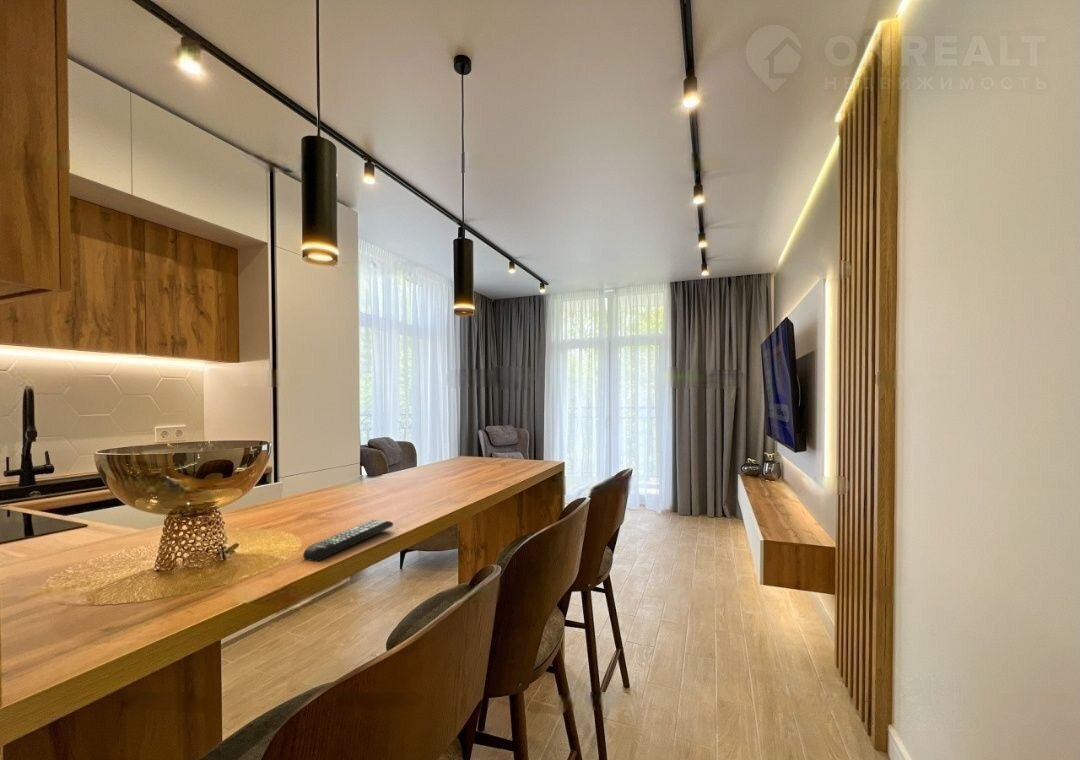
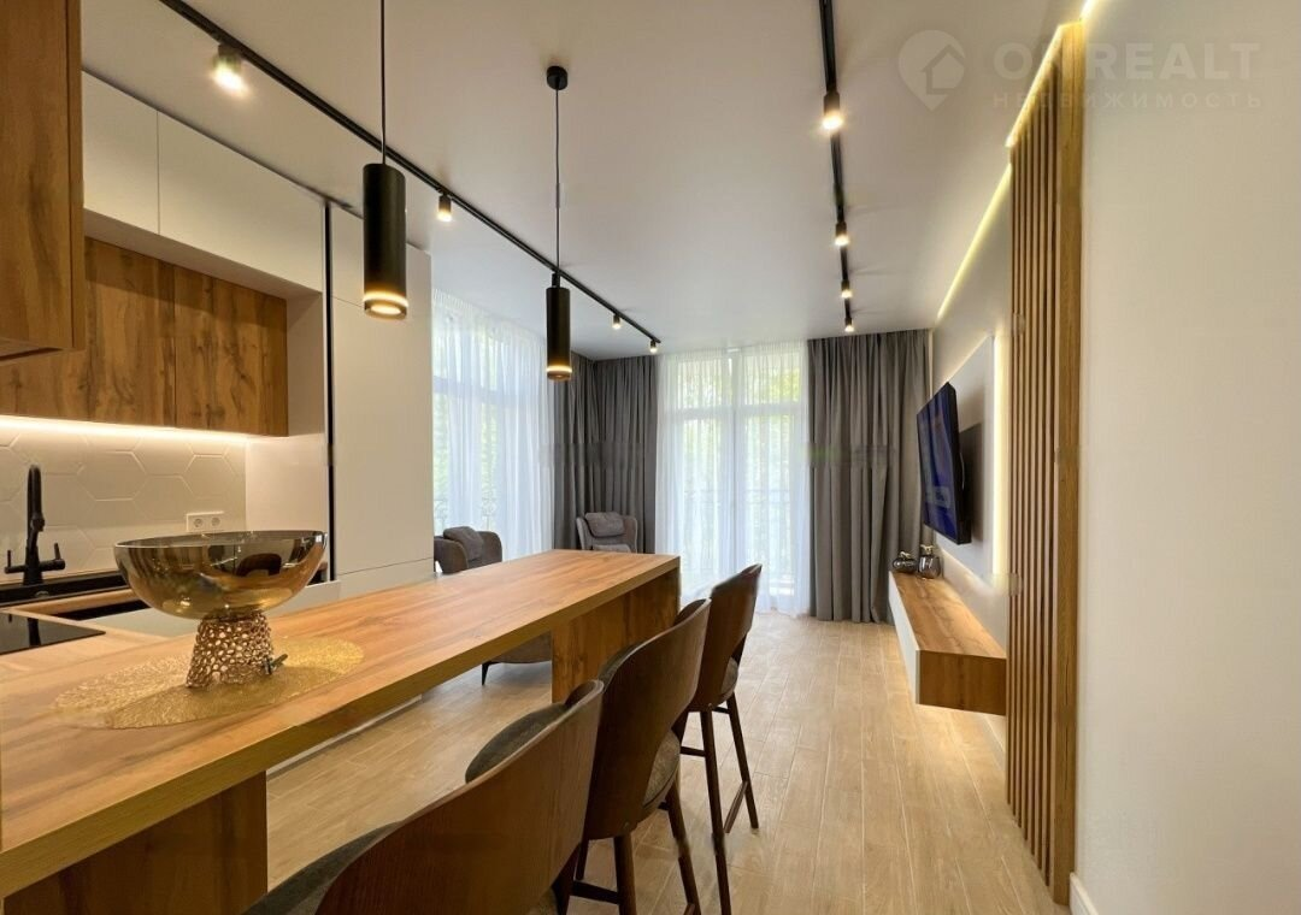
- remote control (352, 537)
